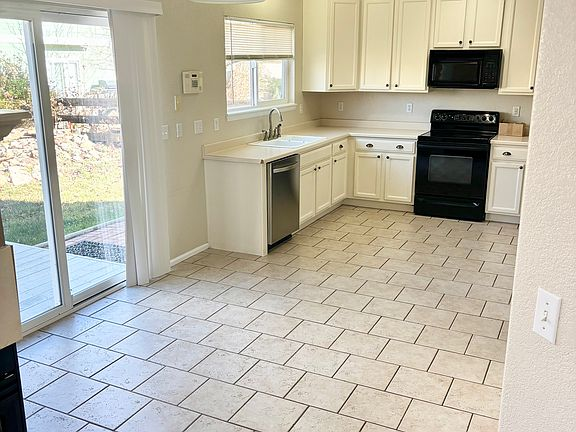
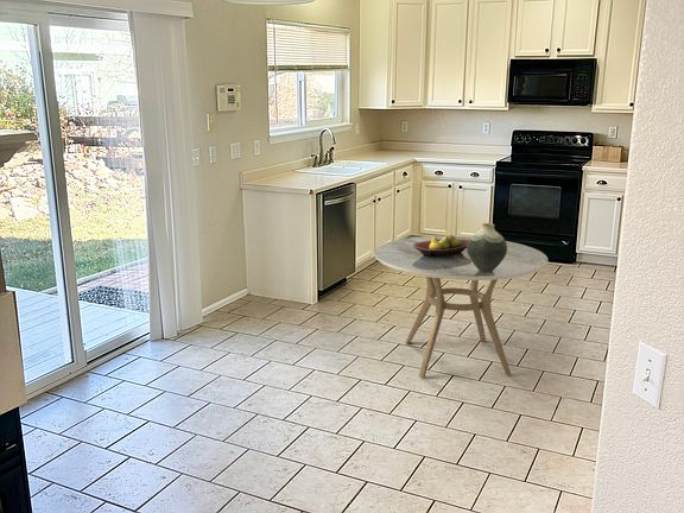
+ fruit bowl (443, 243)
+ vase (487, 247)
+ dining table (456, 306)
